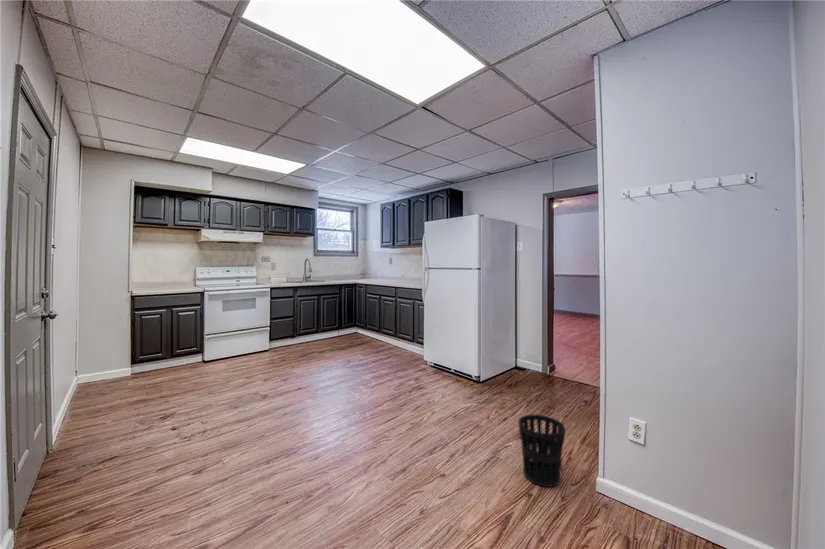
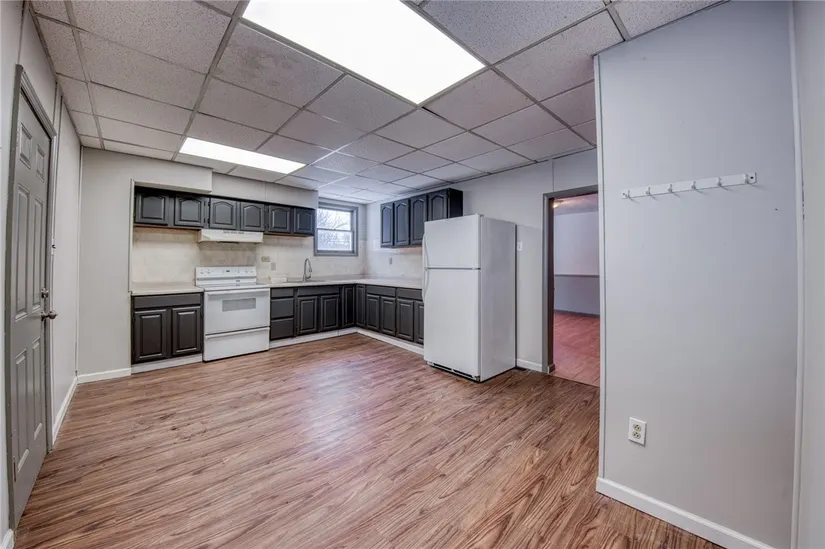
- wastebasket (541, 449)
